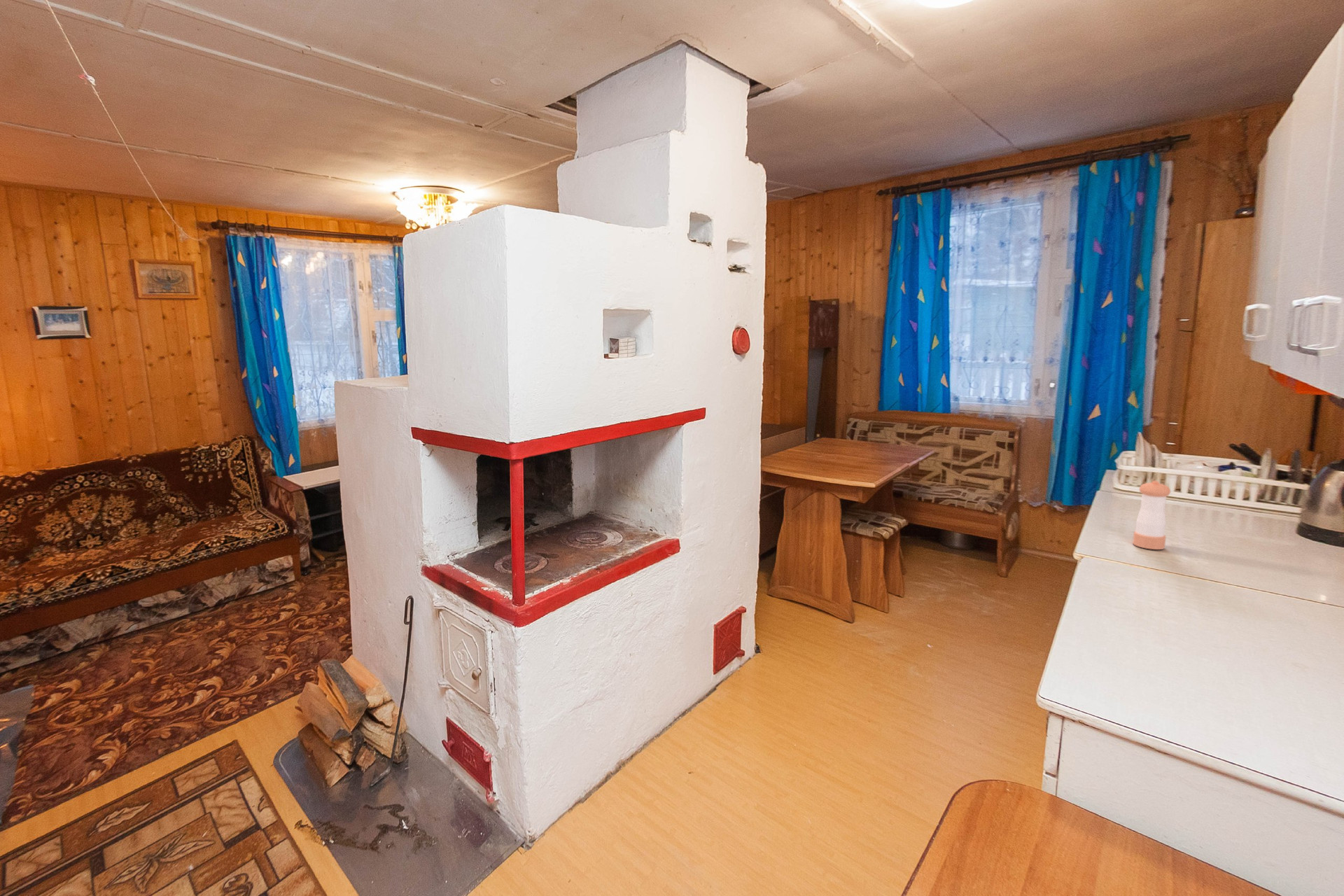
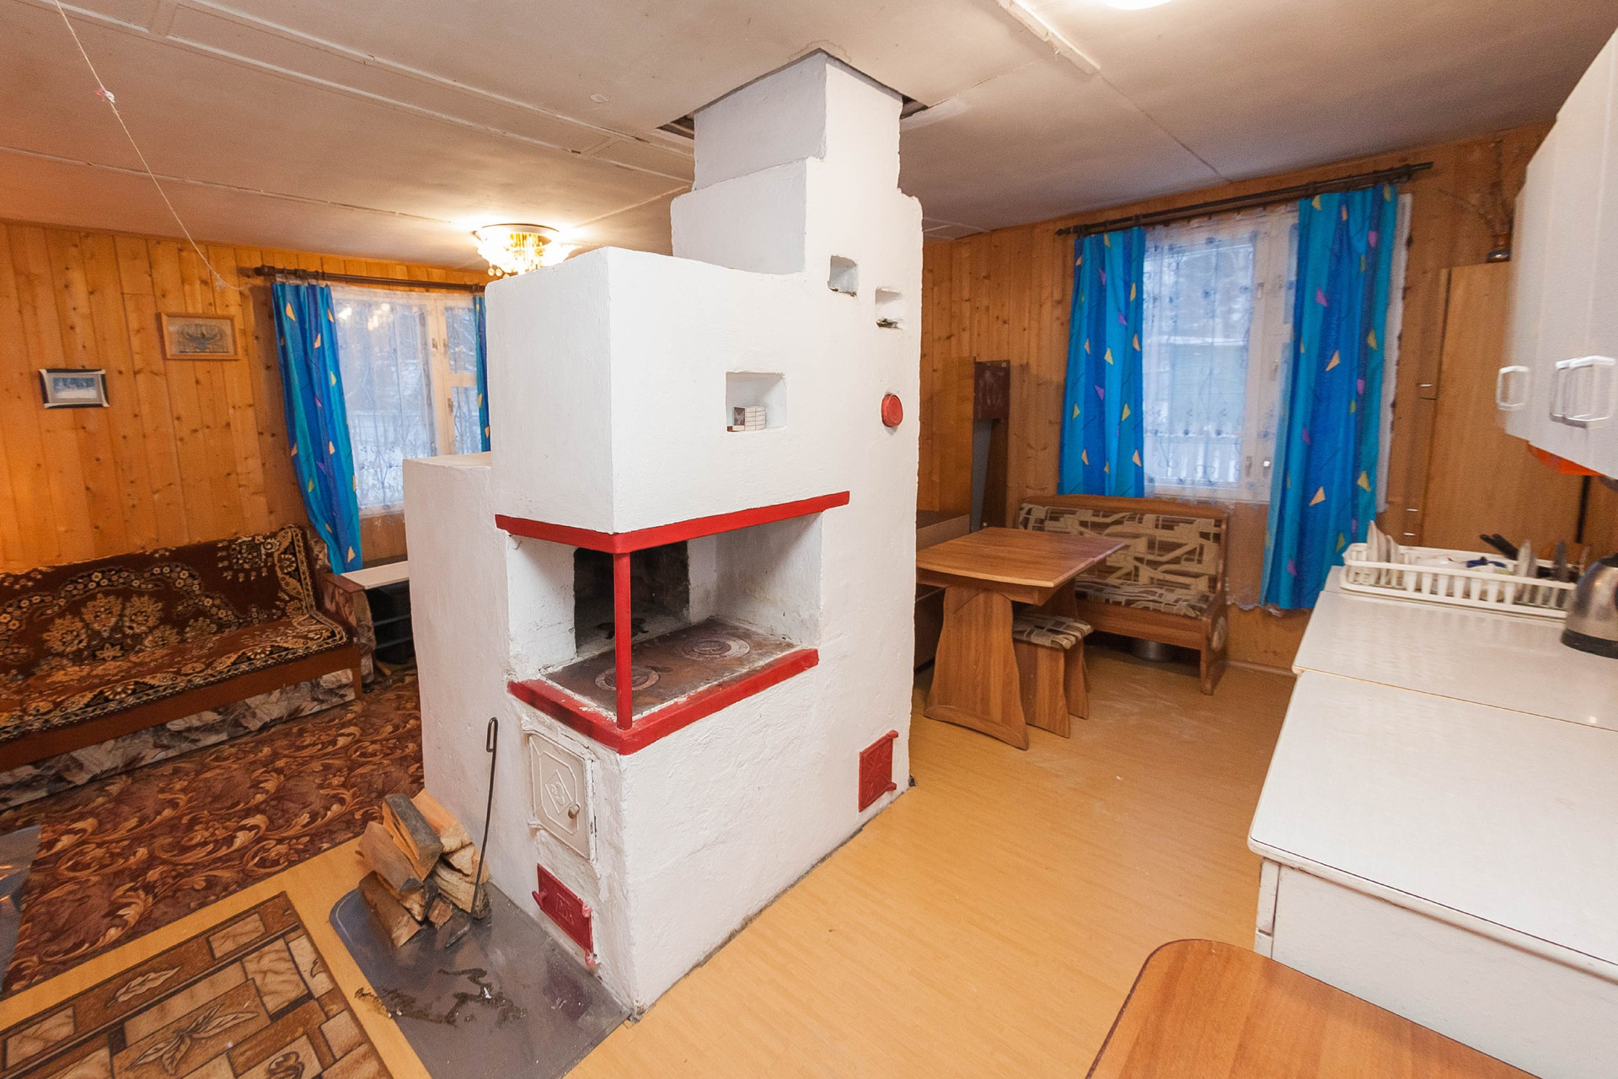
- pepper shaker (1152, 513)
